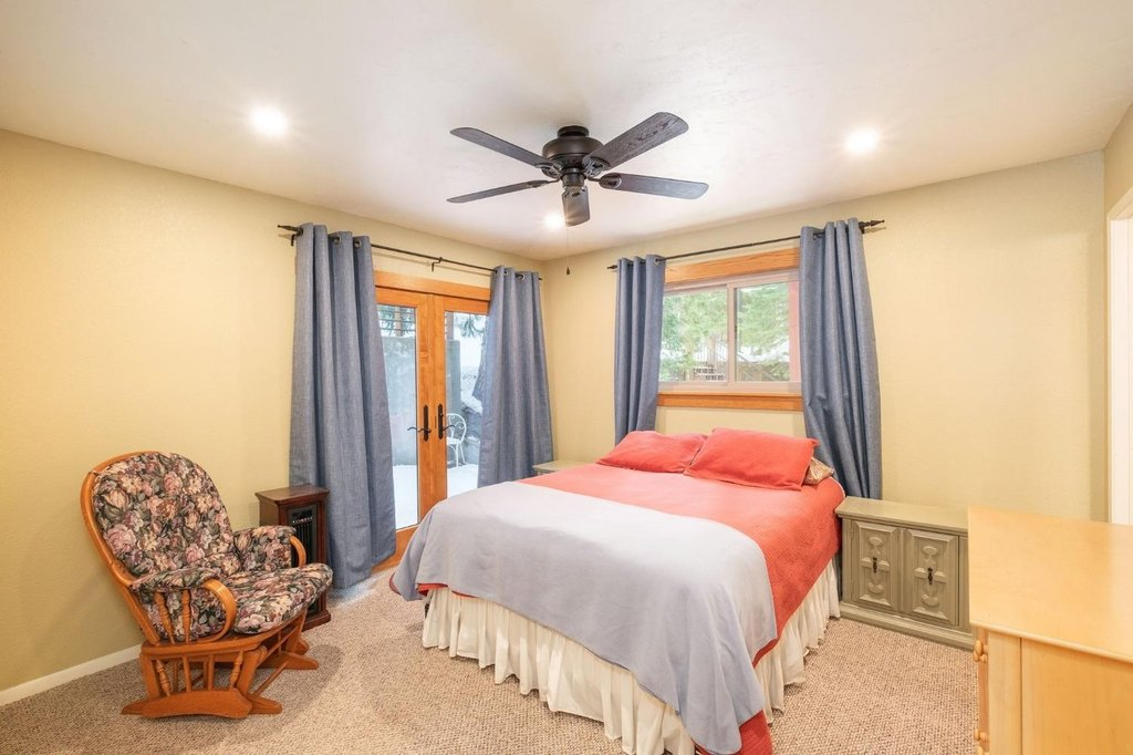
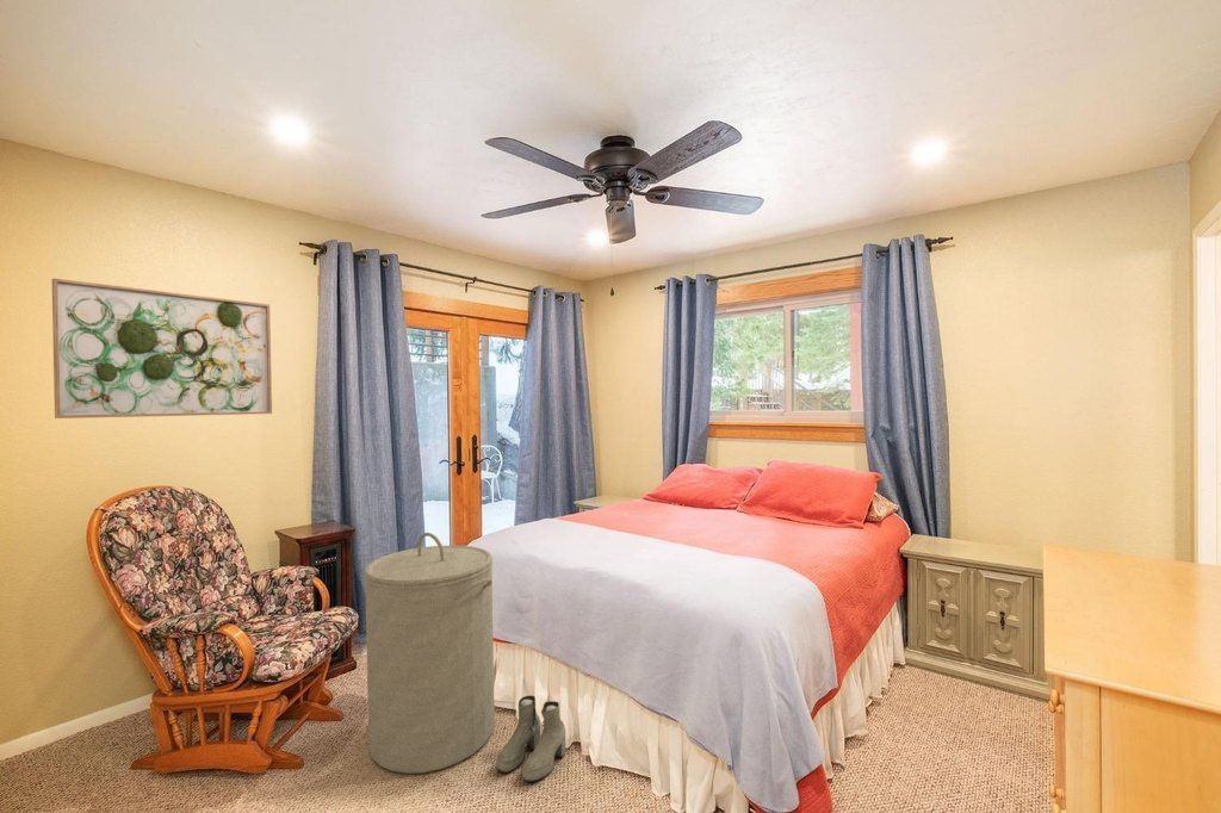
+ wall art (175, 354)
+ laundry hamper (432, 633)
+ boots (532, 733)
